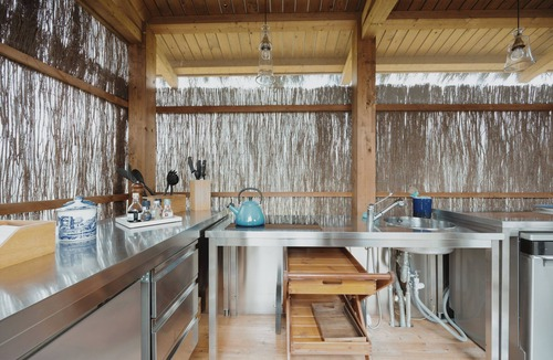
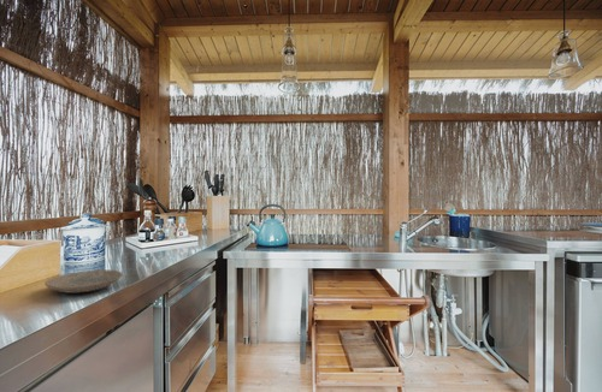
+ plate (85, 283)
